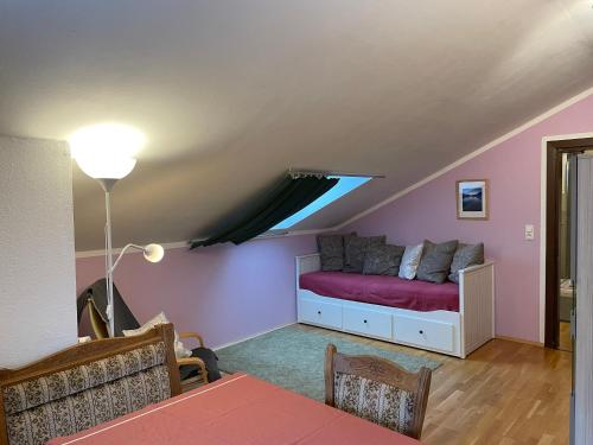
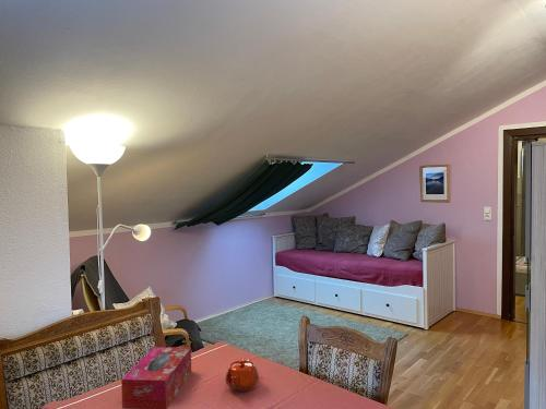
+ tissue box (159, 375)
+ teapot (241, 373)
